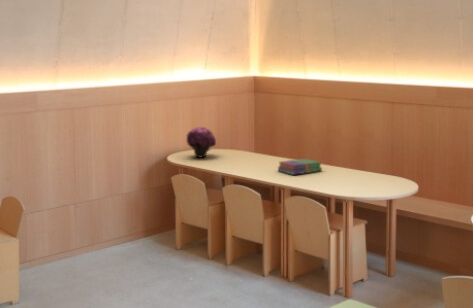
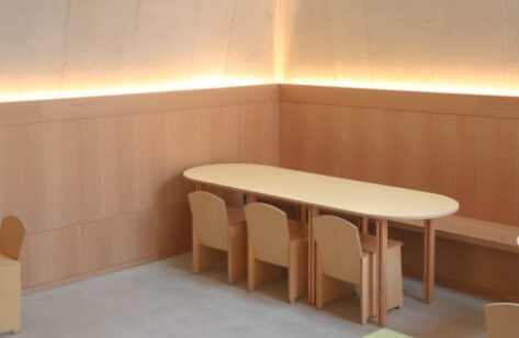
- flower (201, 142)
- books (299, 166)
